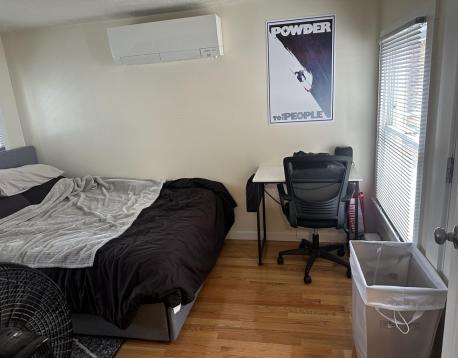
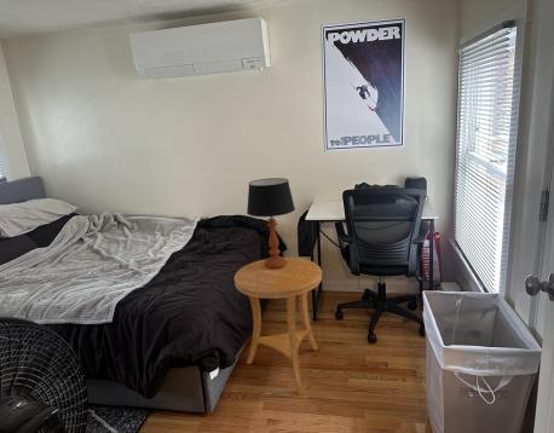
+ side table (288, 321)
+ table lamp (272, 224)
